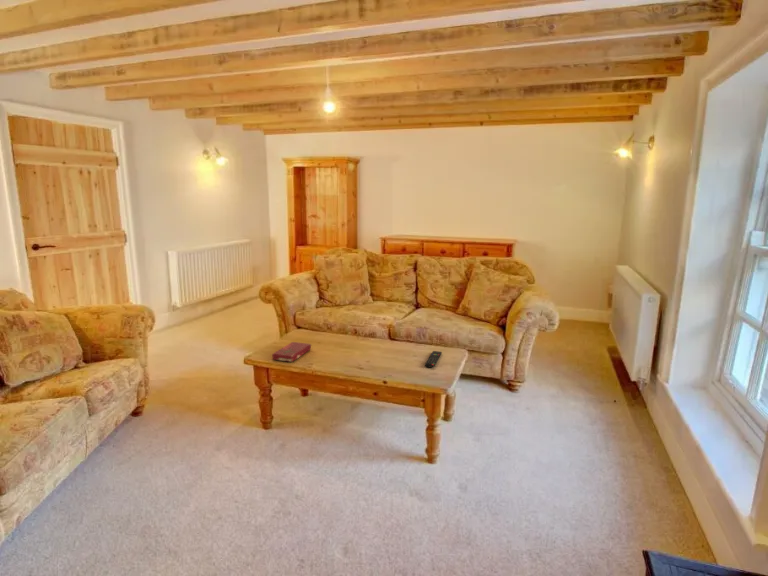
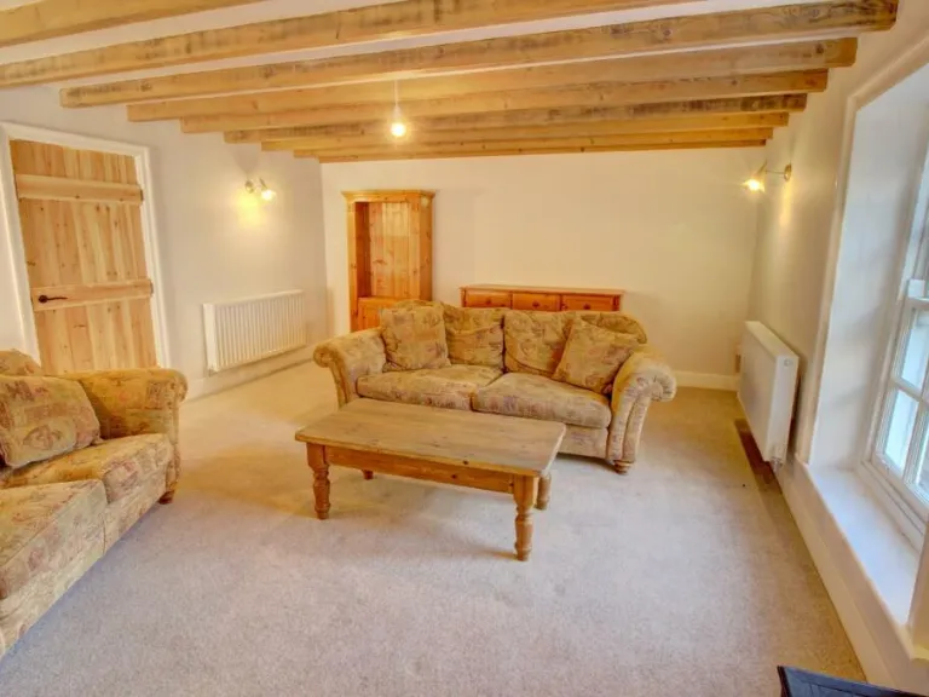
- remote control (433, 359)
- book (292, 351)
